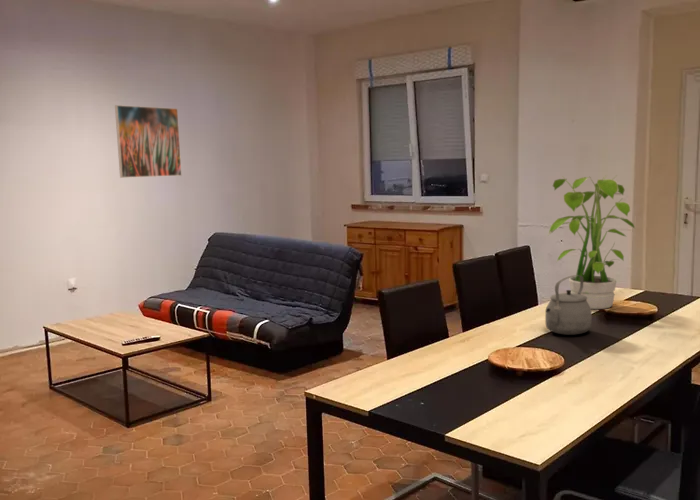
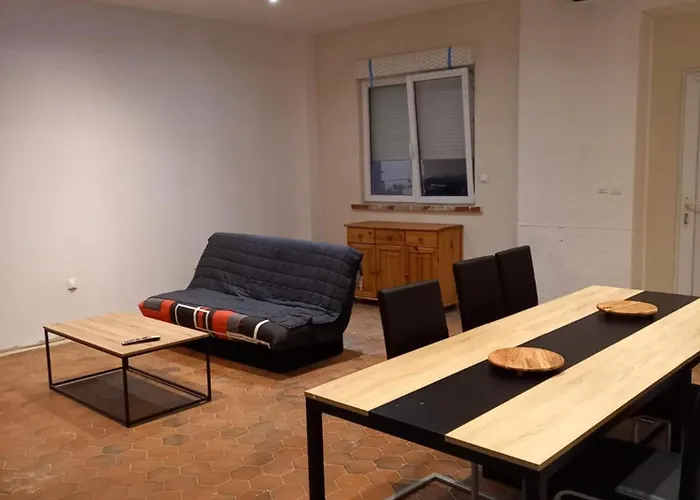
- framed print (149, 142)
- potted plant (591, 240)
- tea kettle (564, 305)
